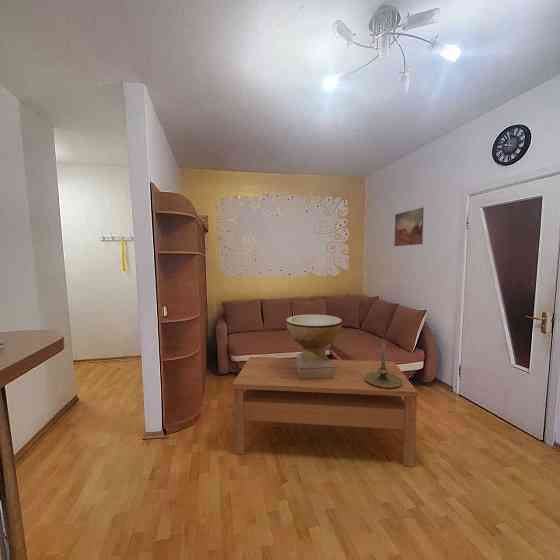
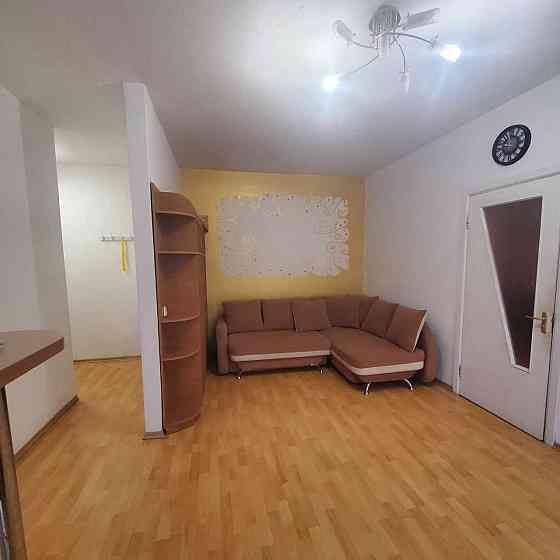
- candle holder (383, 361)
- coffee table (320, 404)
- wall art (407, 228)
- decorative bowl (313, 345)
